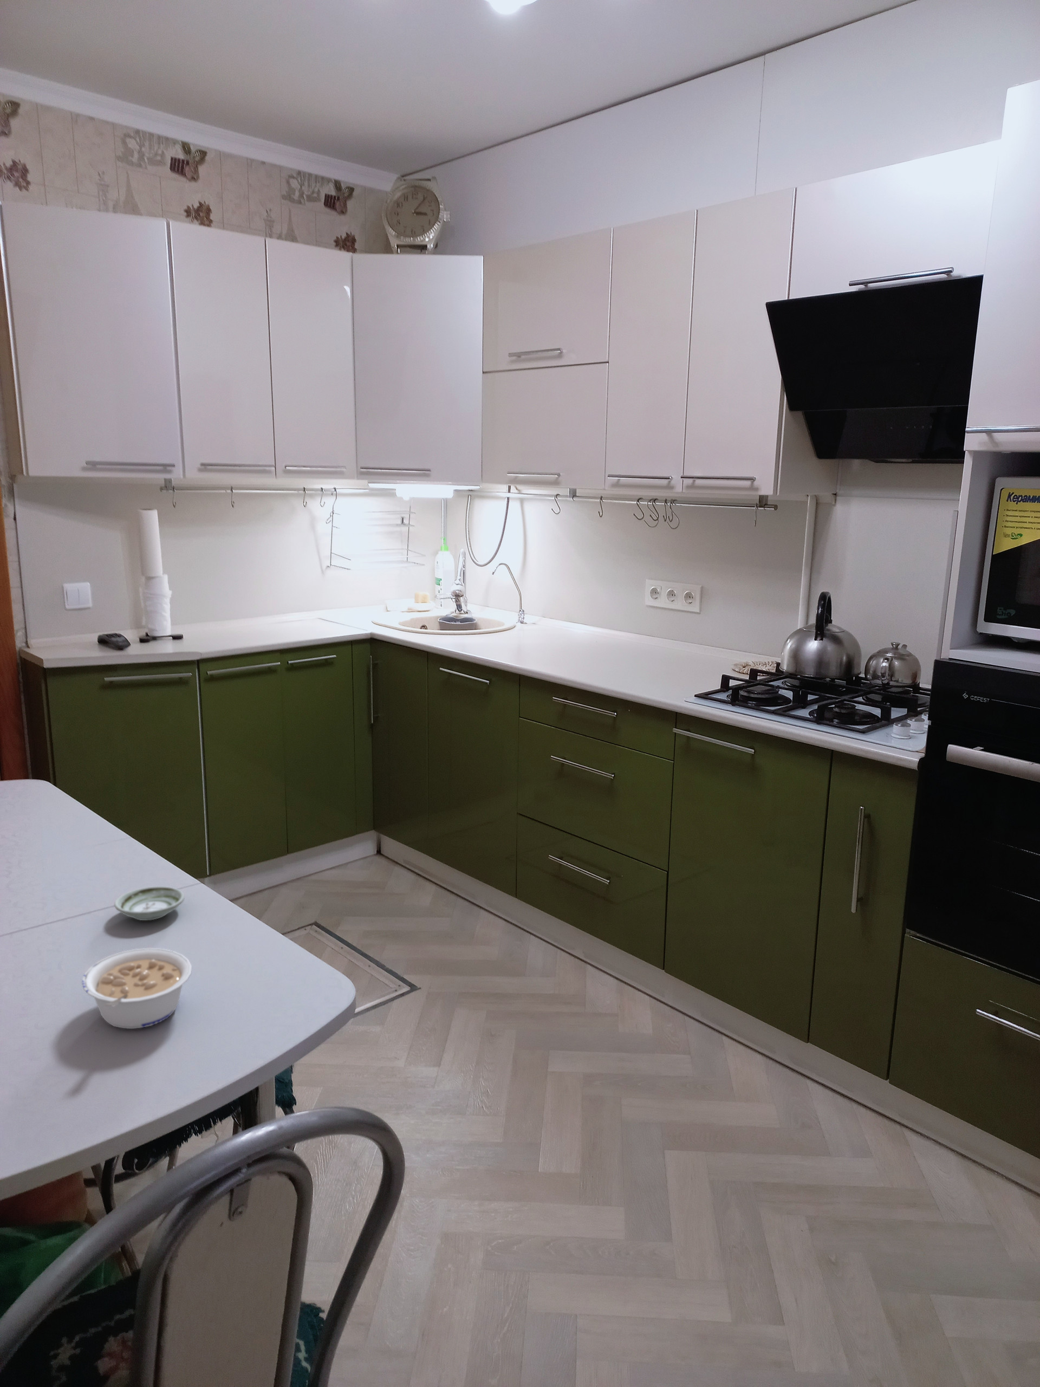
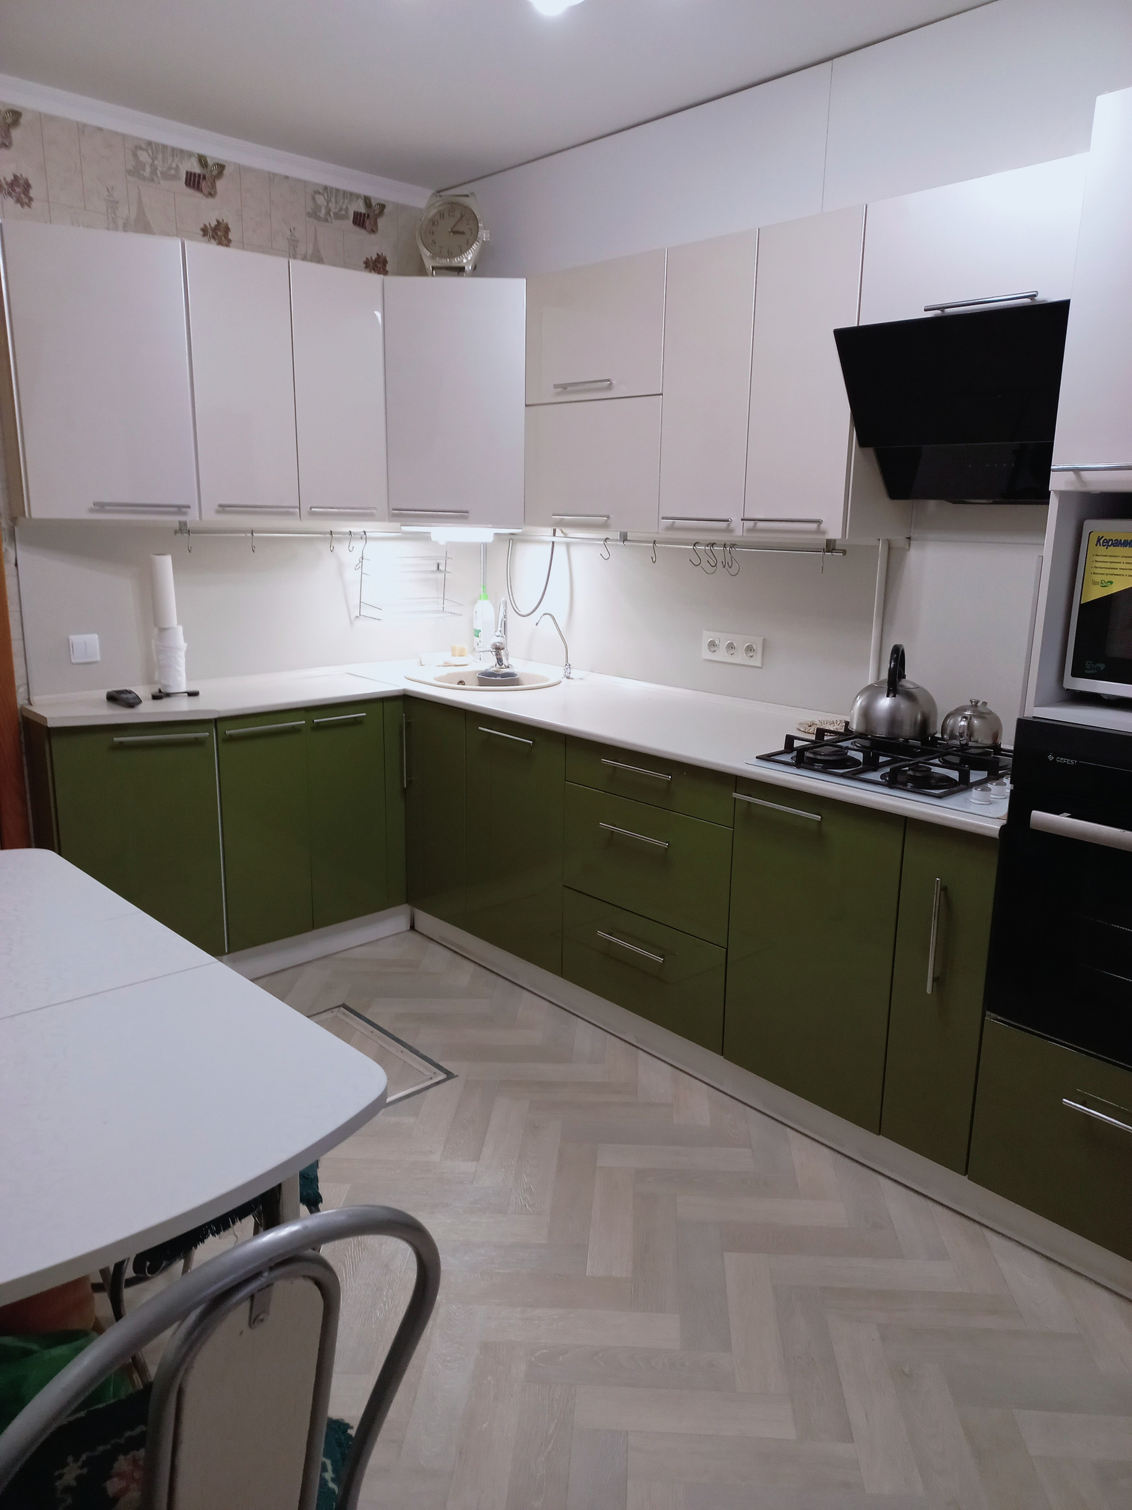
- saucer (150, 905)
- legume (140, 989)
